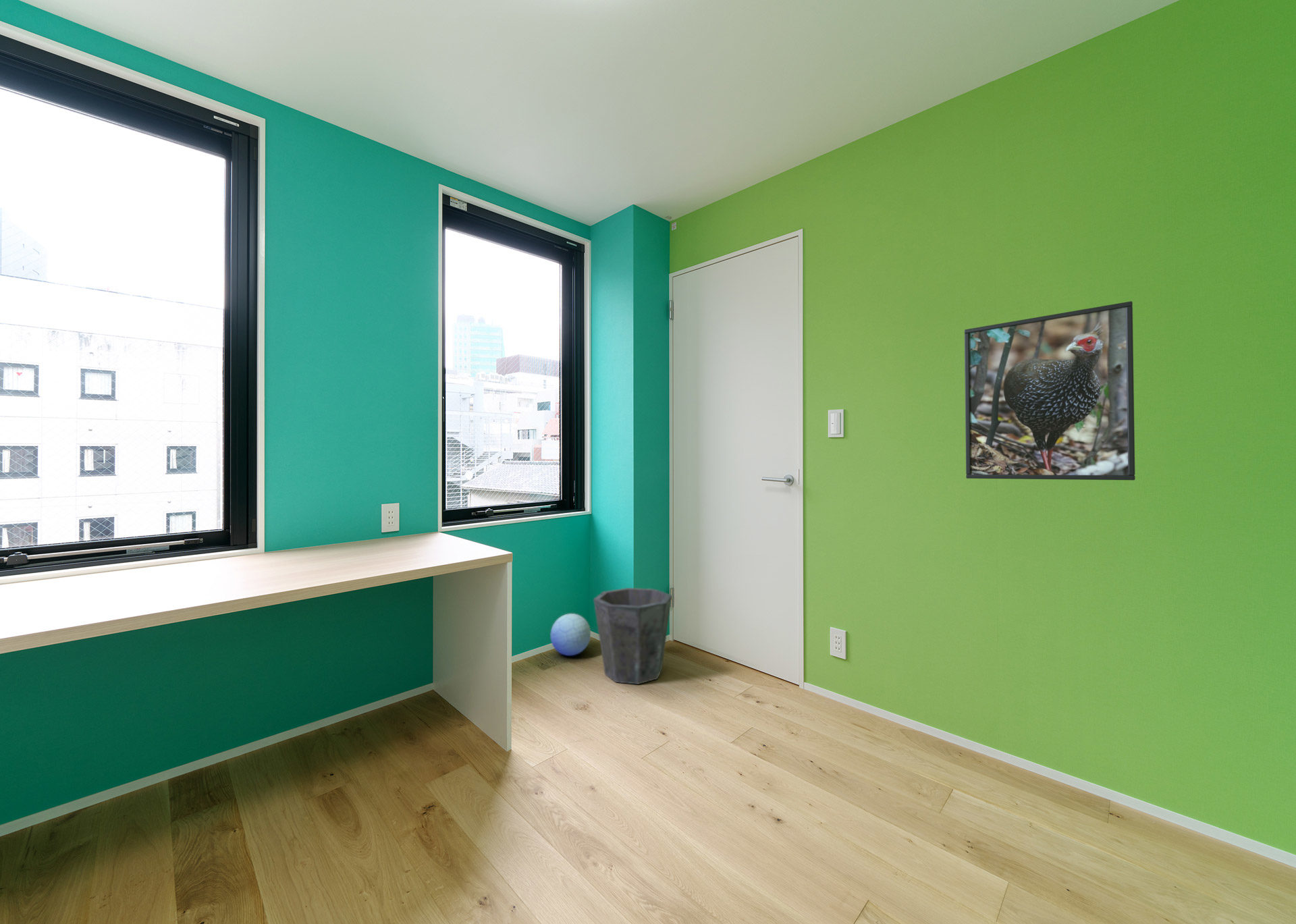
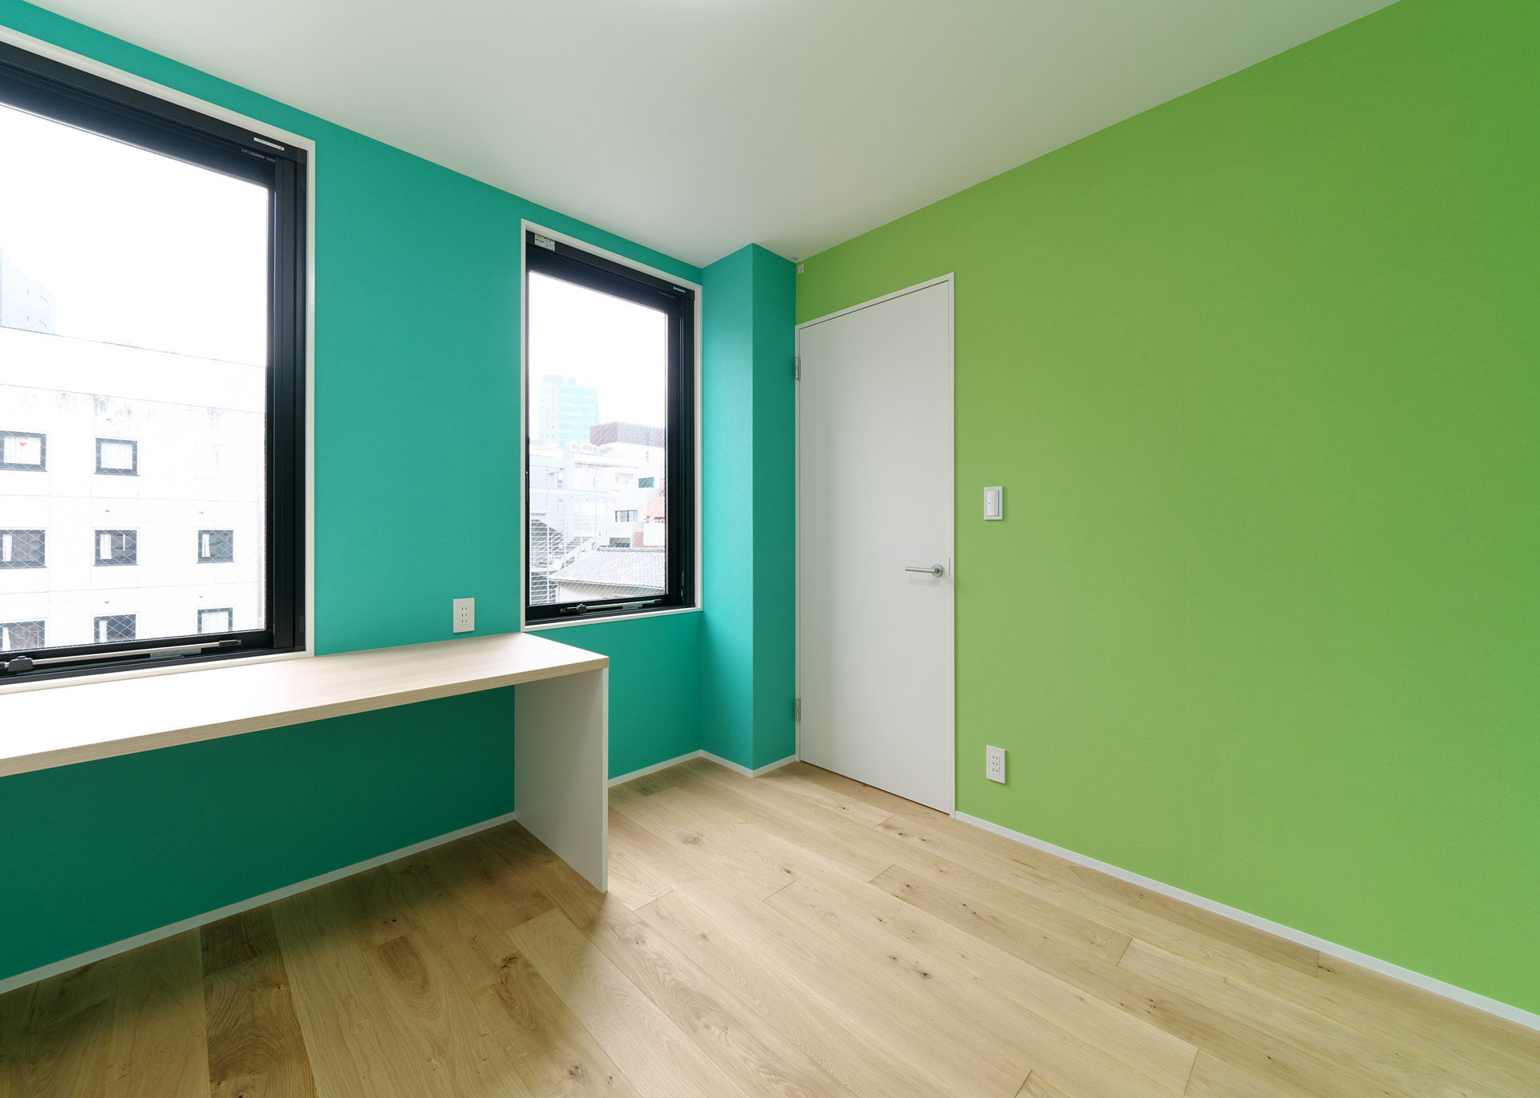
- ball (570, 634)
- waste bin (633, 634)
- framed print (1042, 398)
